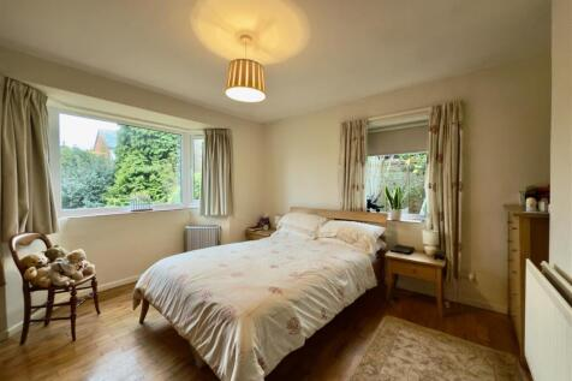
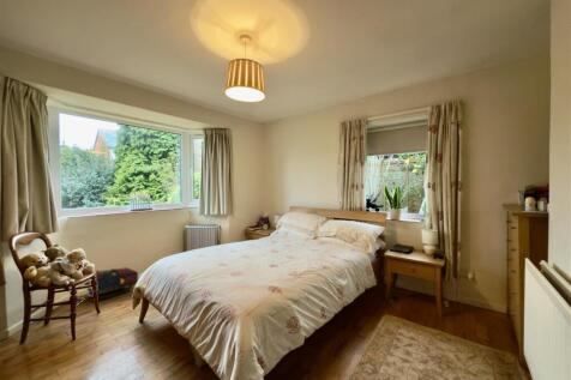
+ satchel (113, 282)
